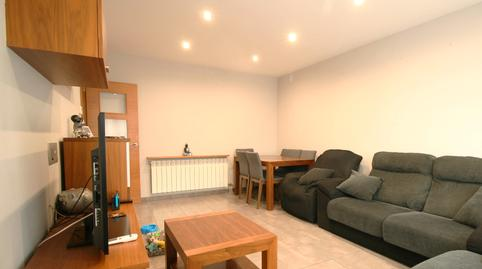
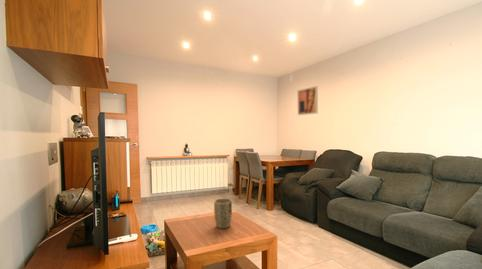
+ plant pot (223, 213)
+ wall art (307, 101)
